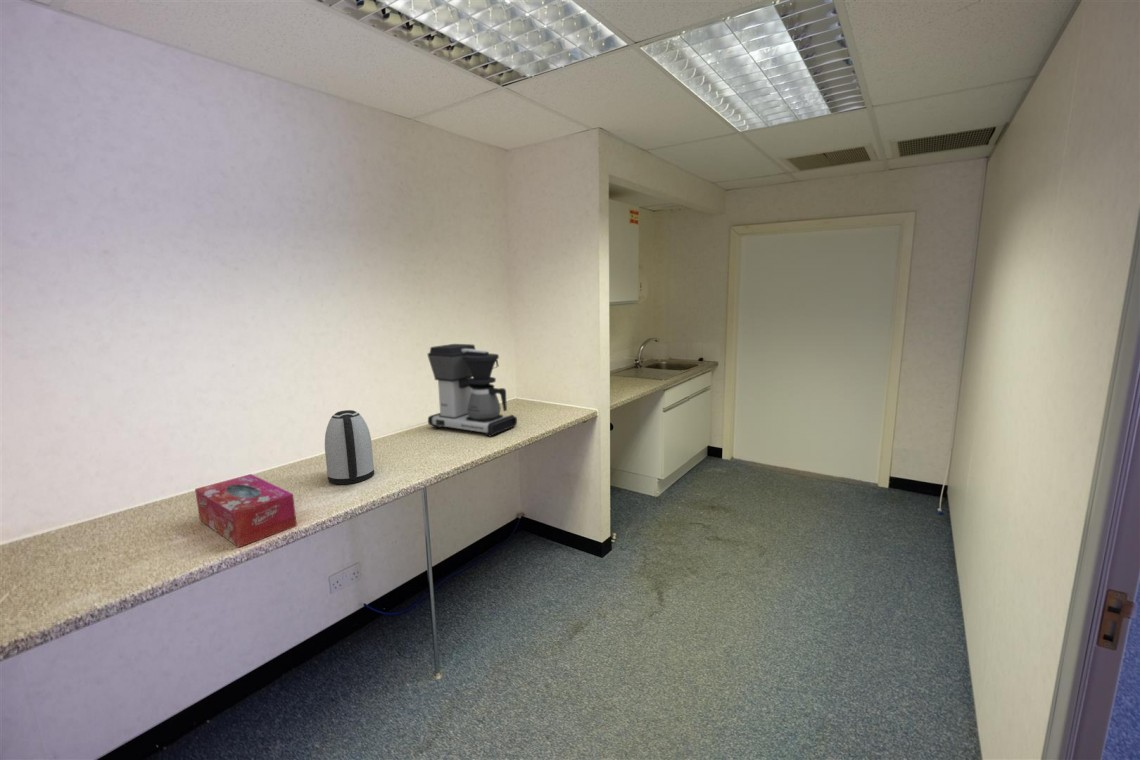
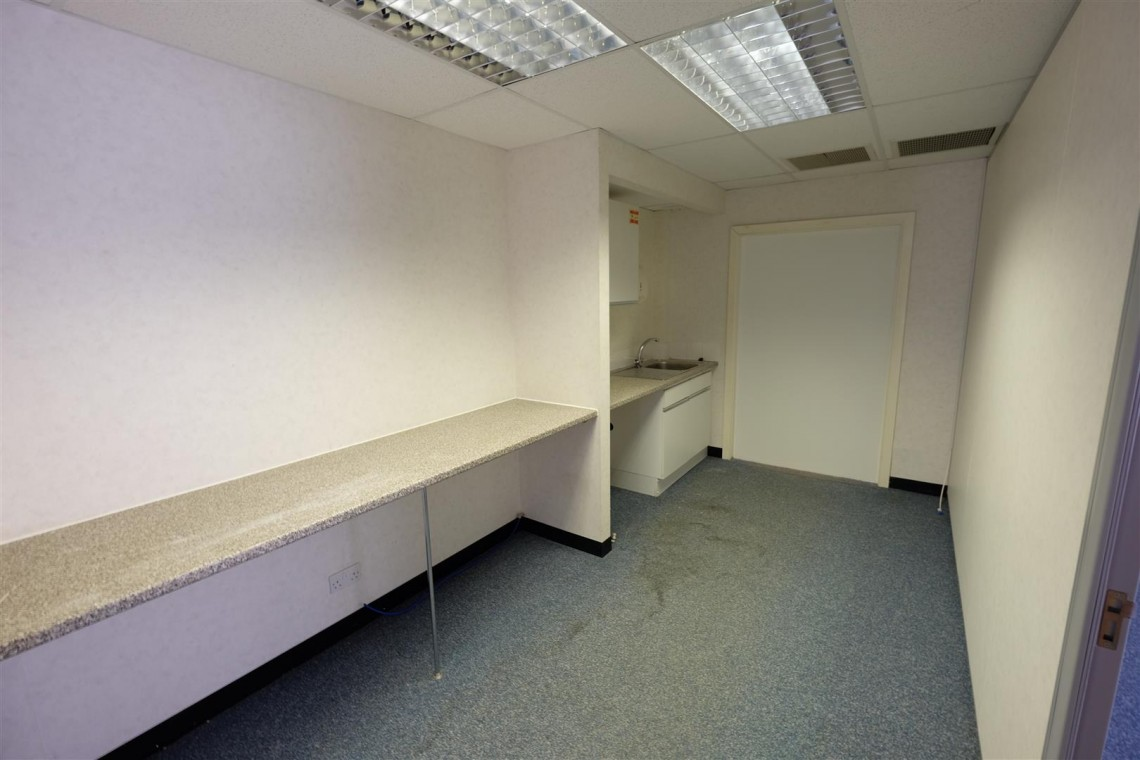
- tissue box (245, 507)
- coffee maker (471, 387)
- kettle (349, 446)
